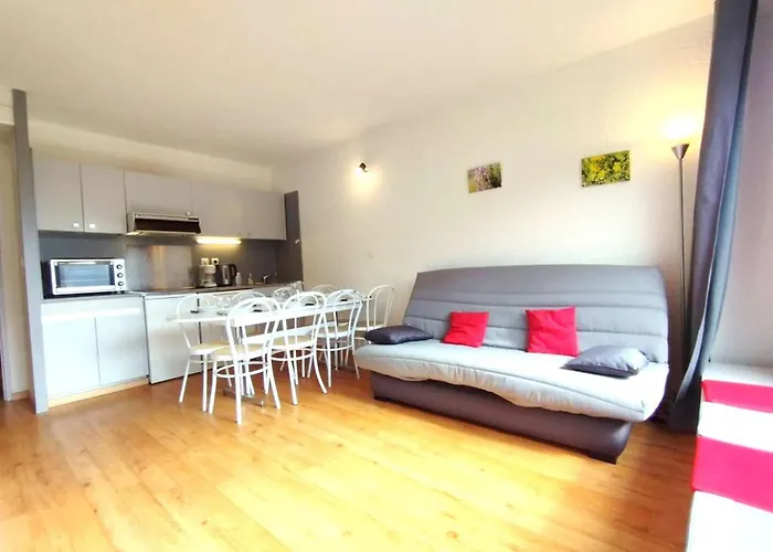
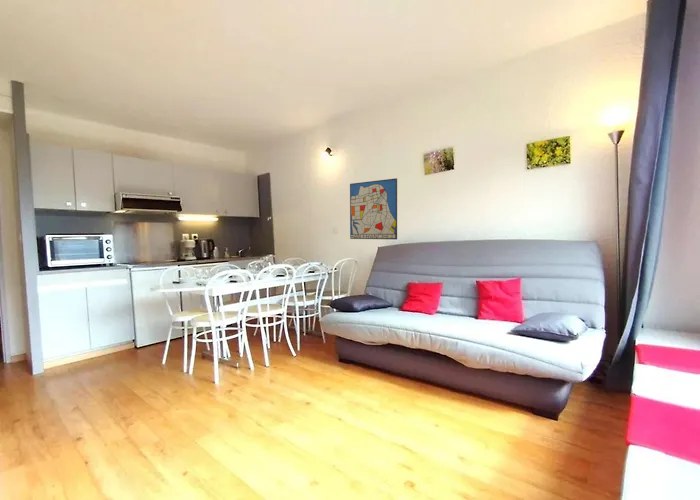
+ wall art (372, 210)
